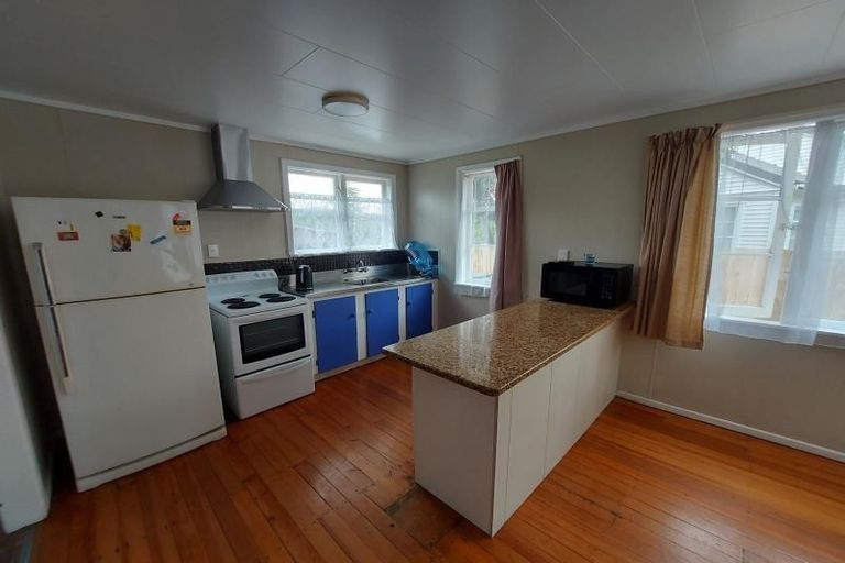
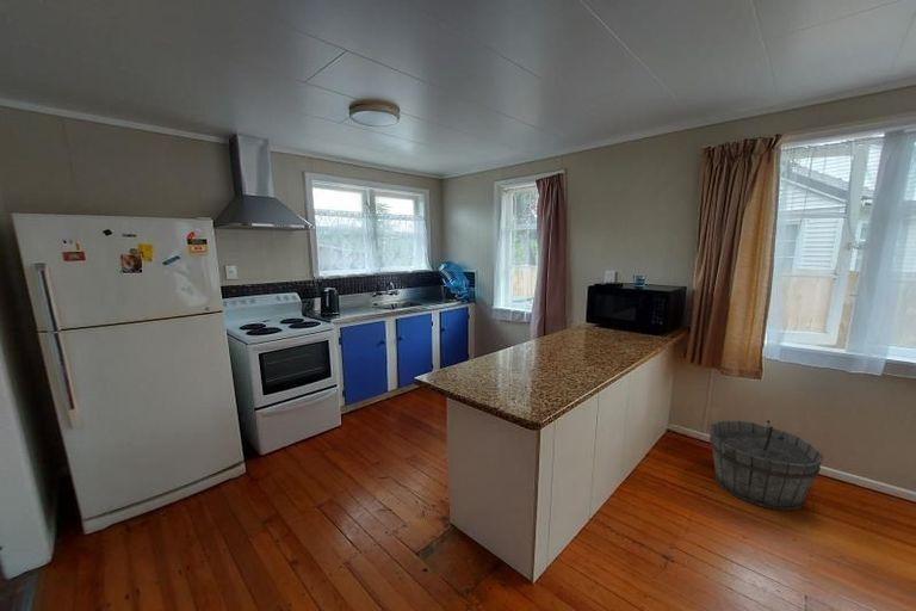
+ wooden bucket (760, 455)
